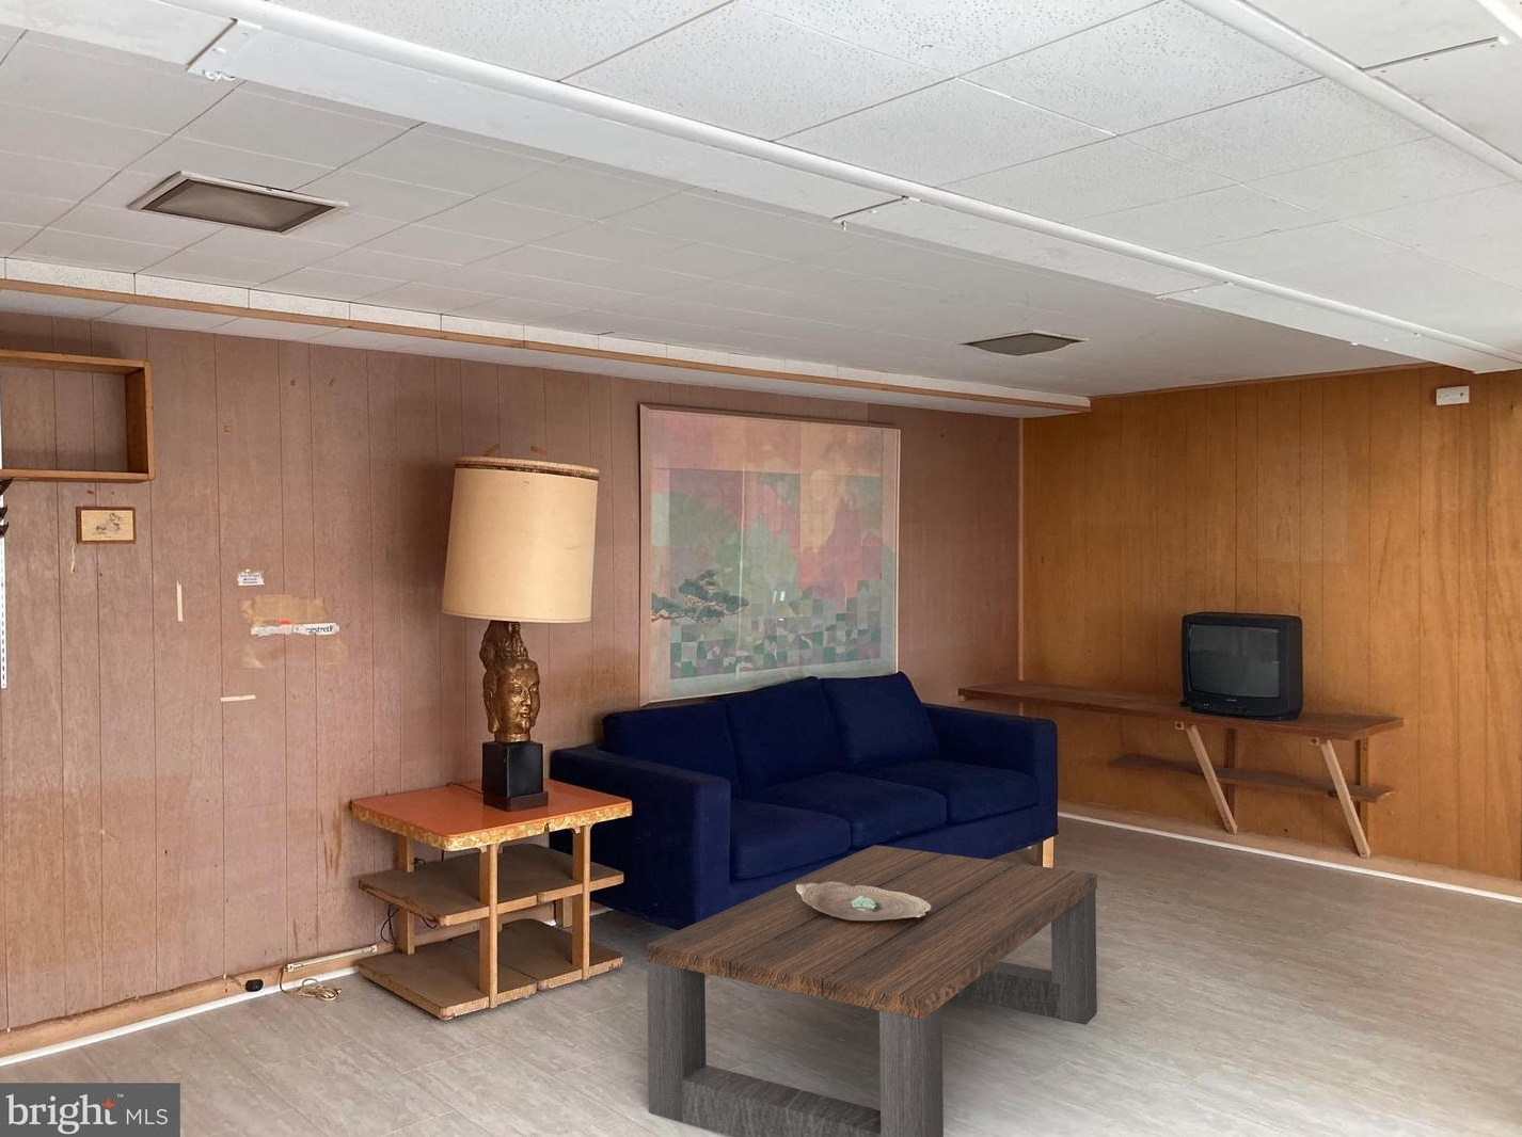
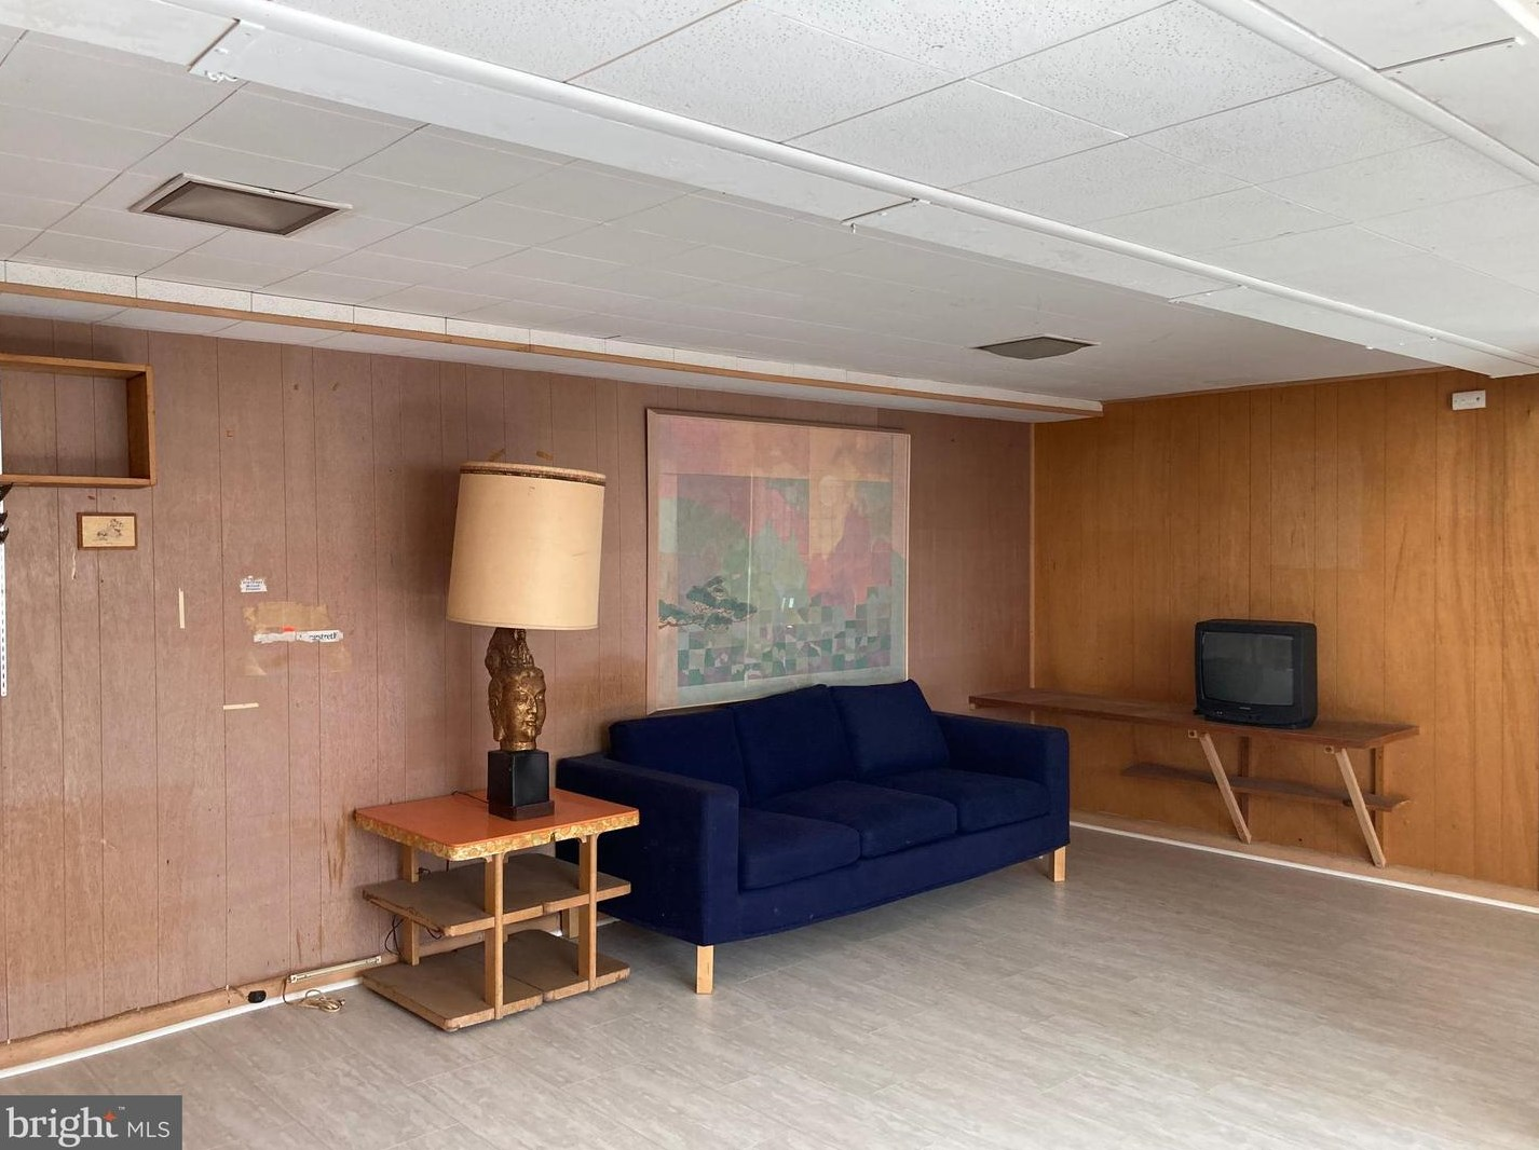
- decorative bowl (865, 897)
- coffee table (894, 982)
